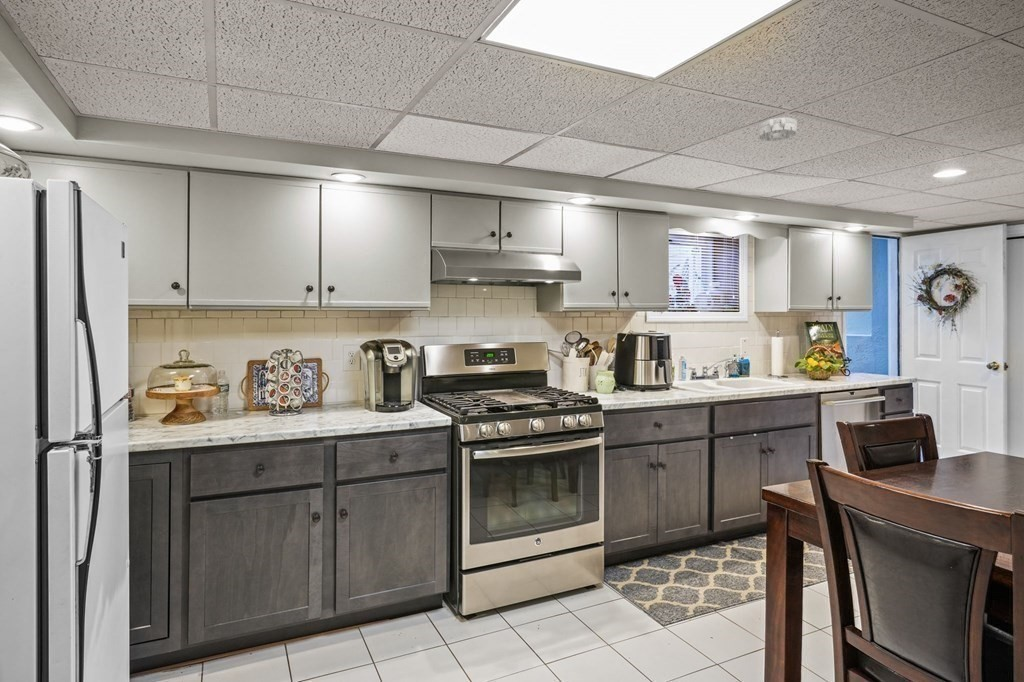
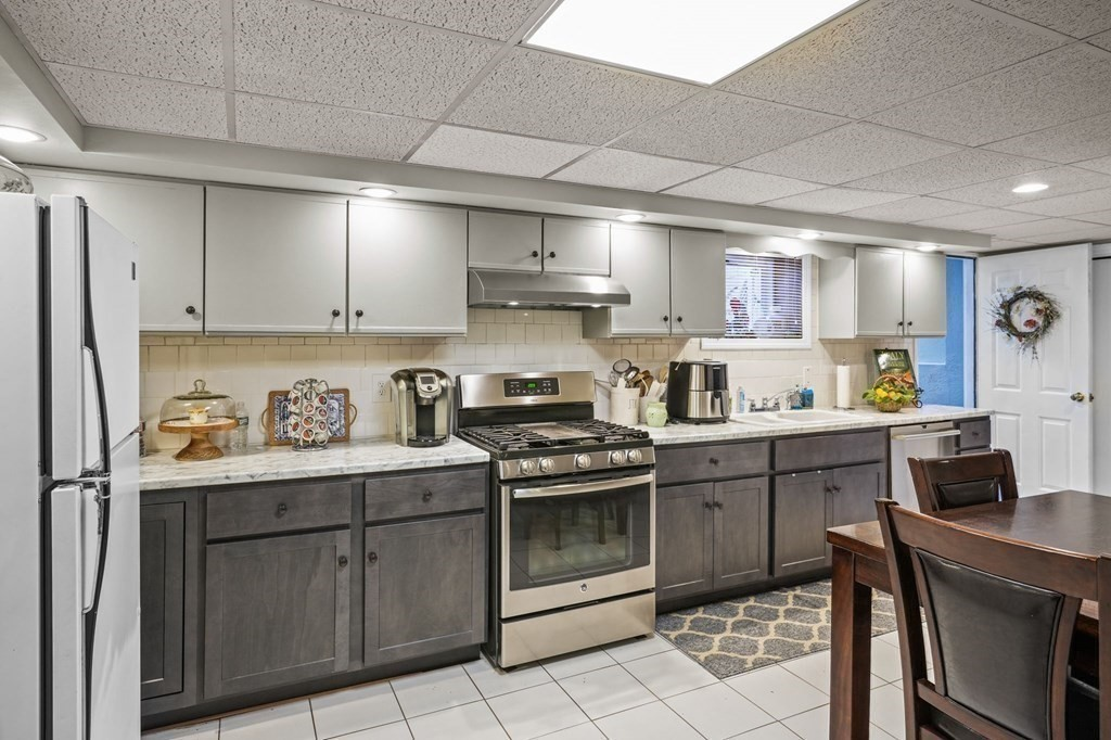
- smoke detector (777, 128)
